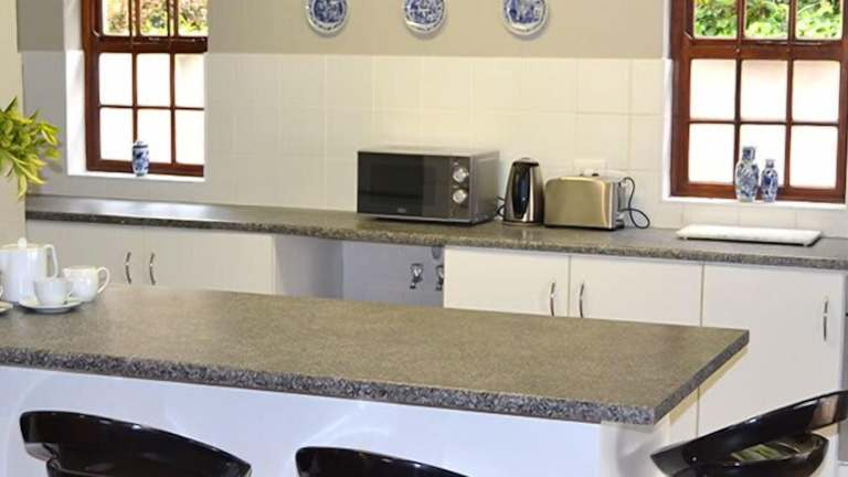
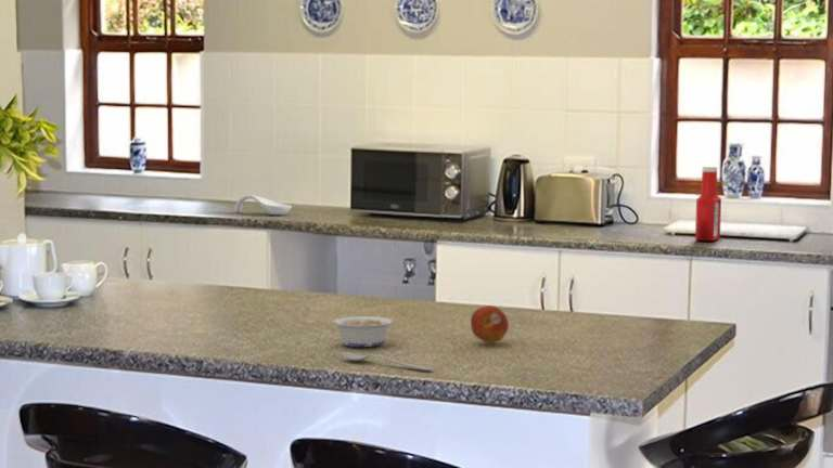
+ spoon (387, 360)
+ legume (361, 329)
+ spoon rest (262, 204)
+ soap bottle (708, 203)
+ fruit (489, 324)
